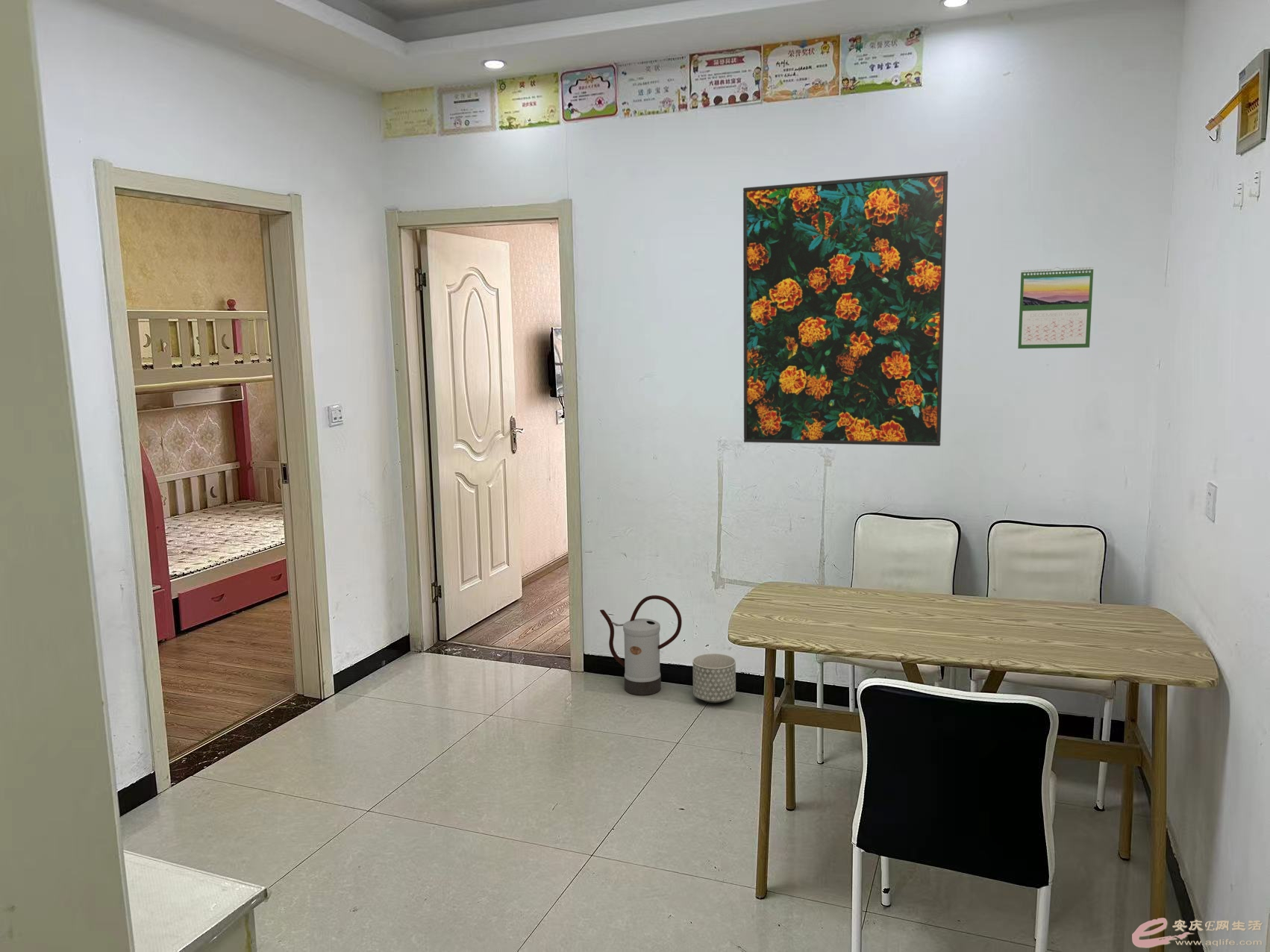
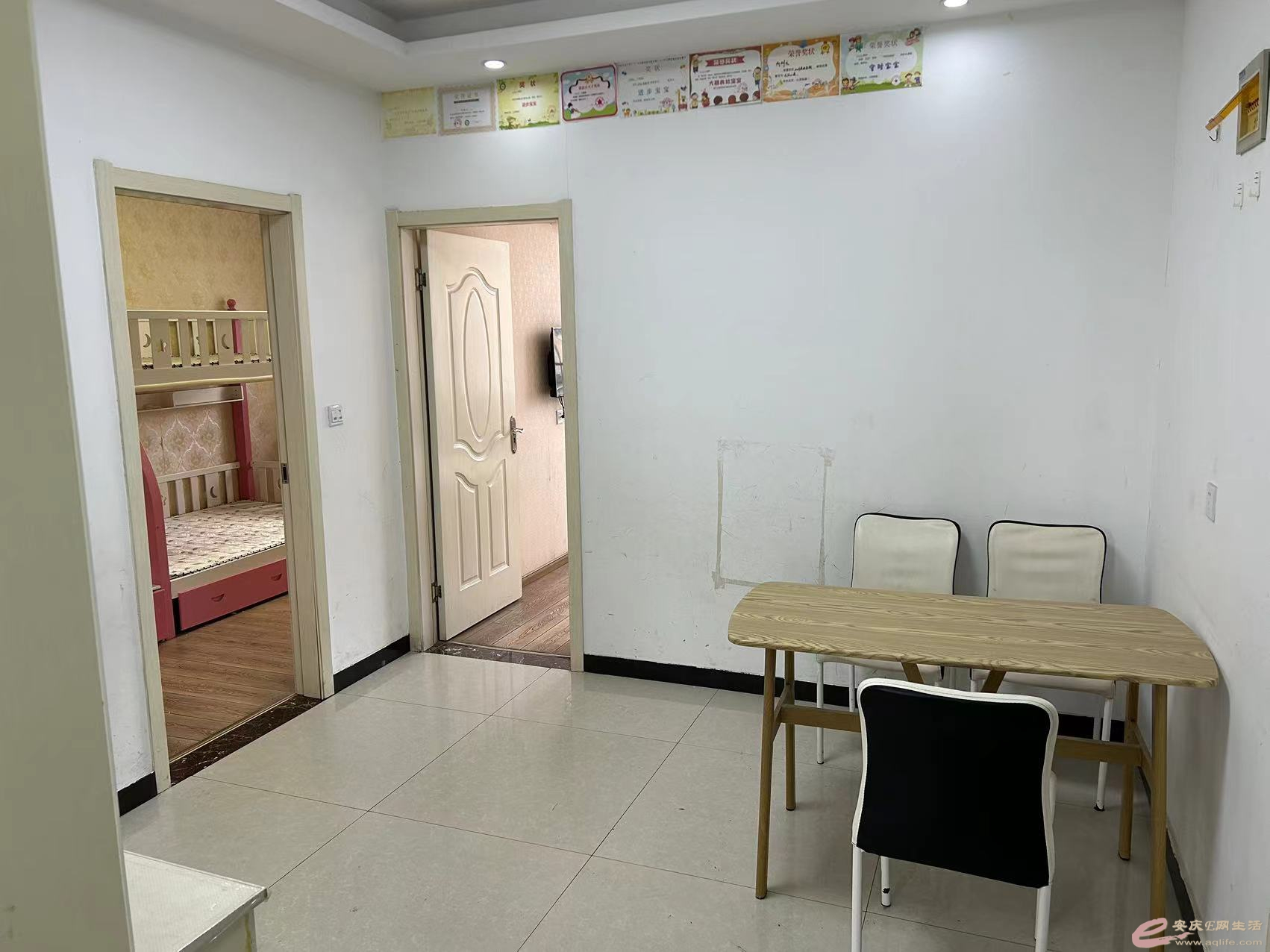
- planter (714, 680)
- watering can (640, 641)
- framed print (839, 314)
- calendar (1054, 307)
